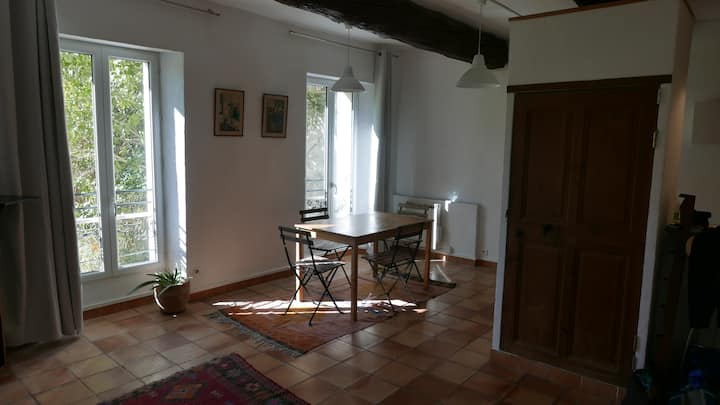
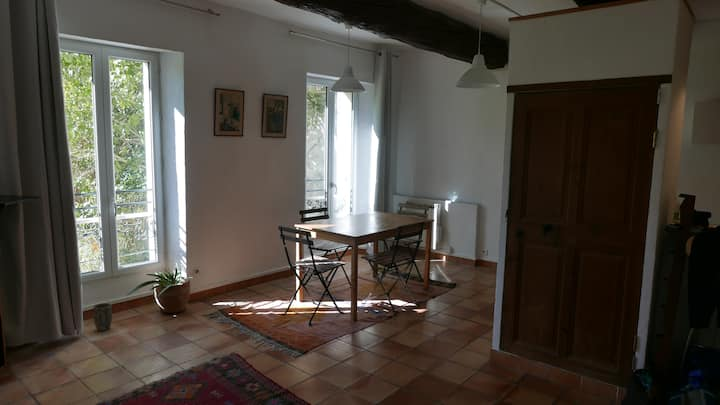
+ plant pot (102, 317)
